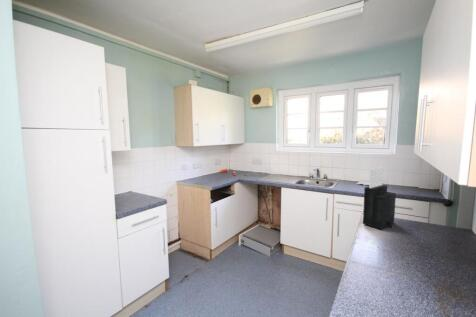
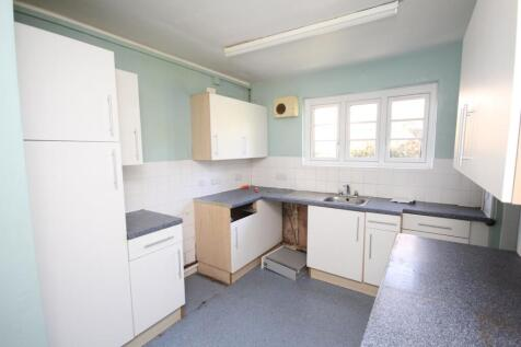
- knife block (382, 196)
